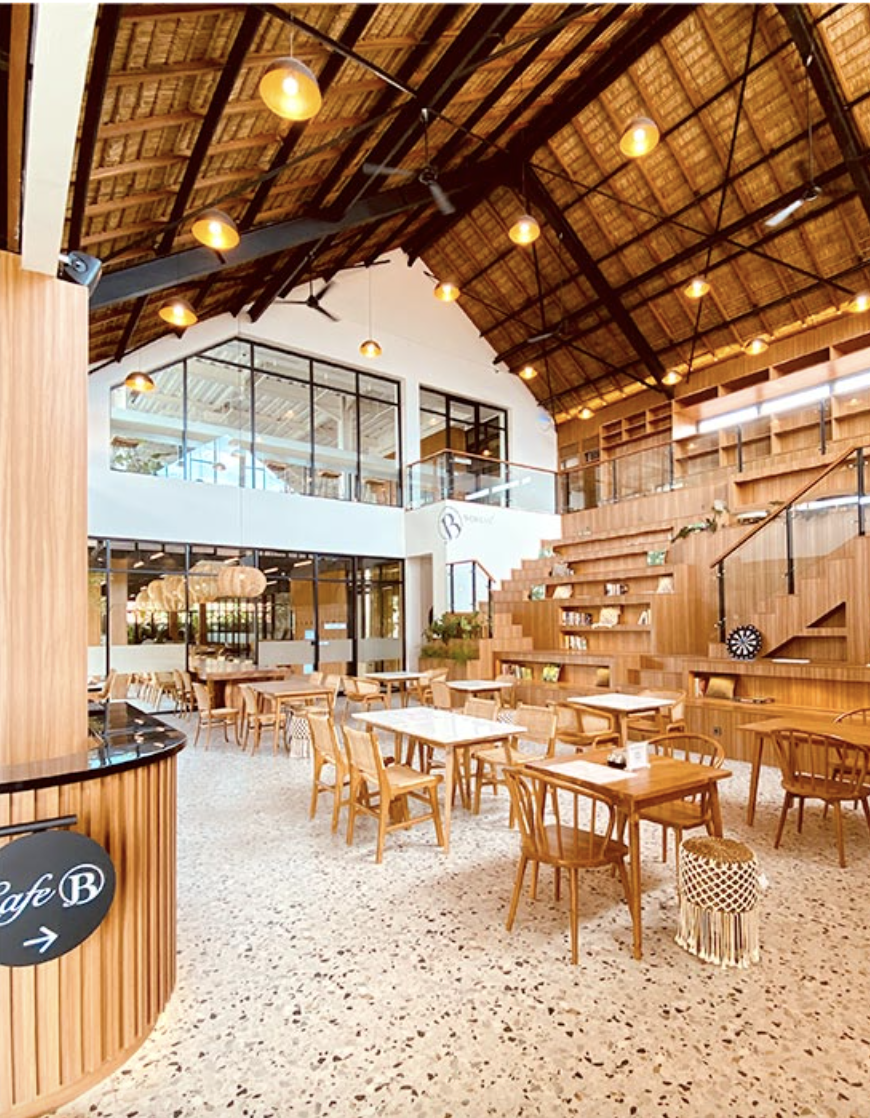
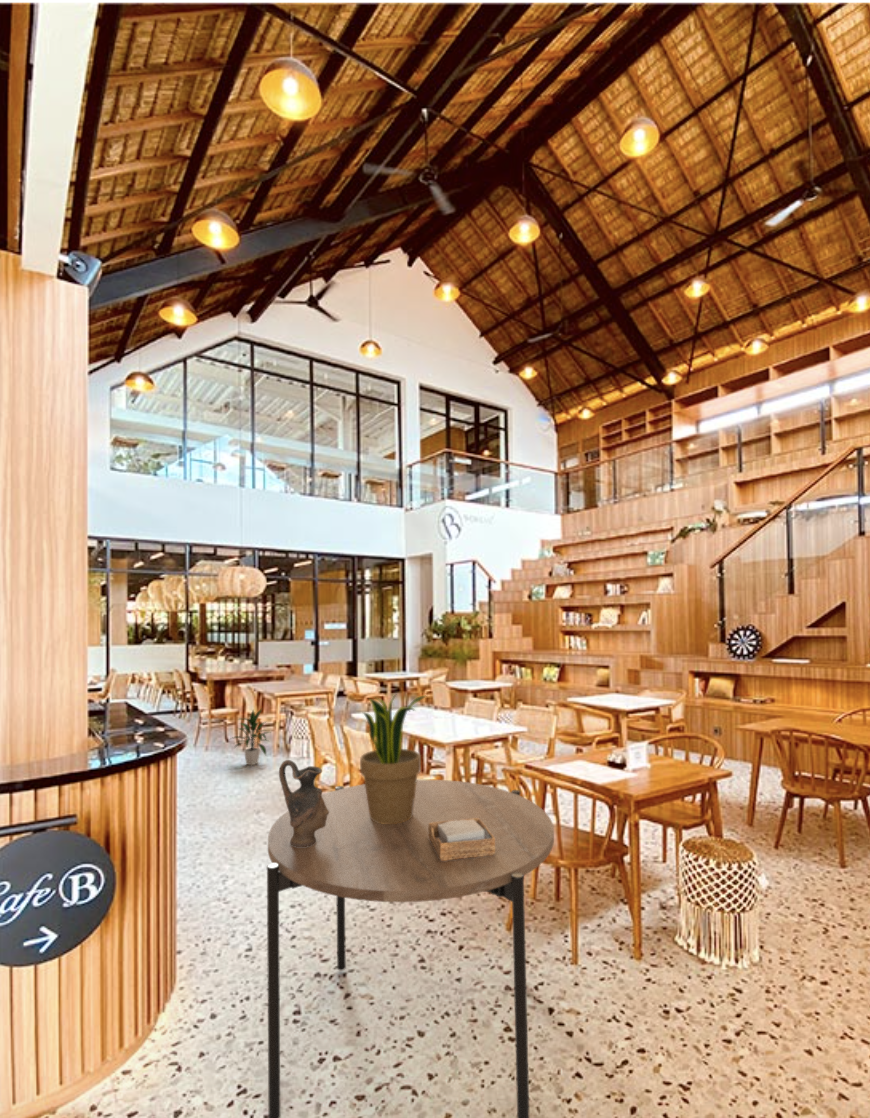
+ potted plant (395, 752)
+ dining table (413, 901)
+ napkin holder (461, 835)
+ indoor plant (252, 737)
+ ceramic pitcher (304, 799)
